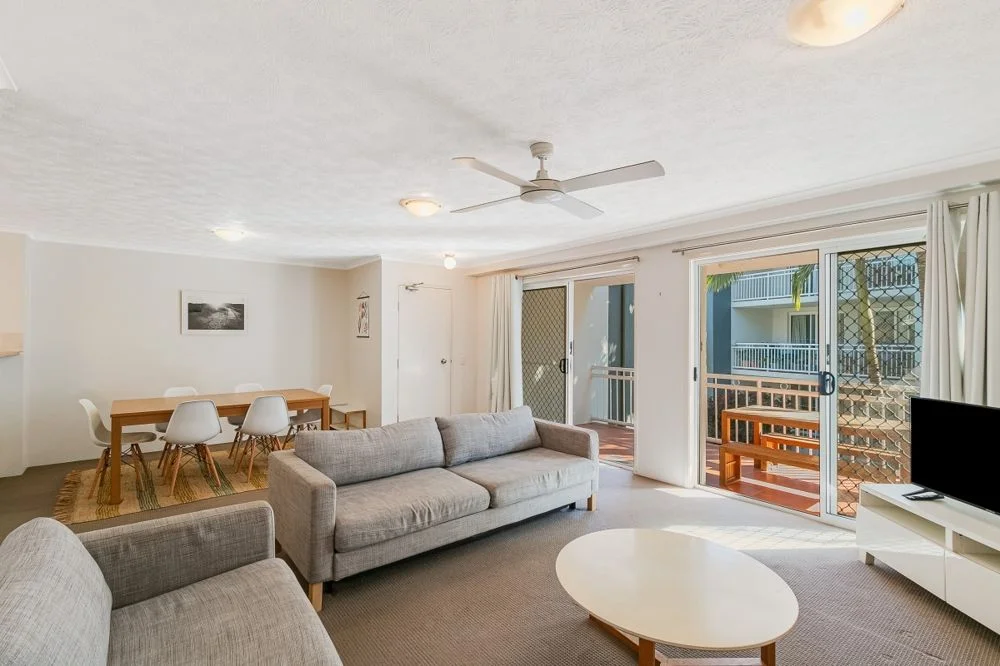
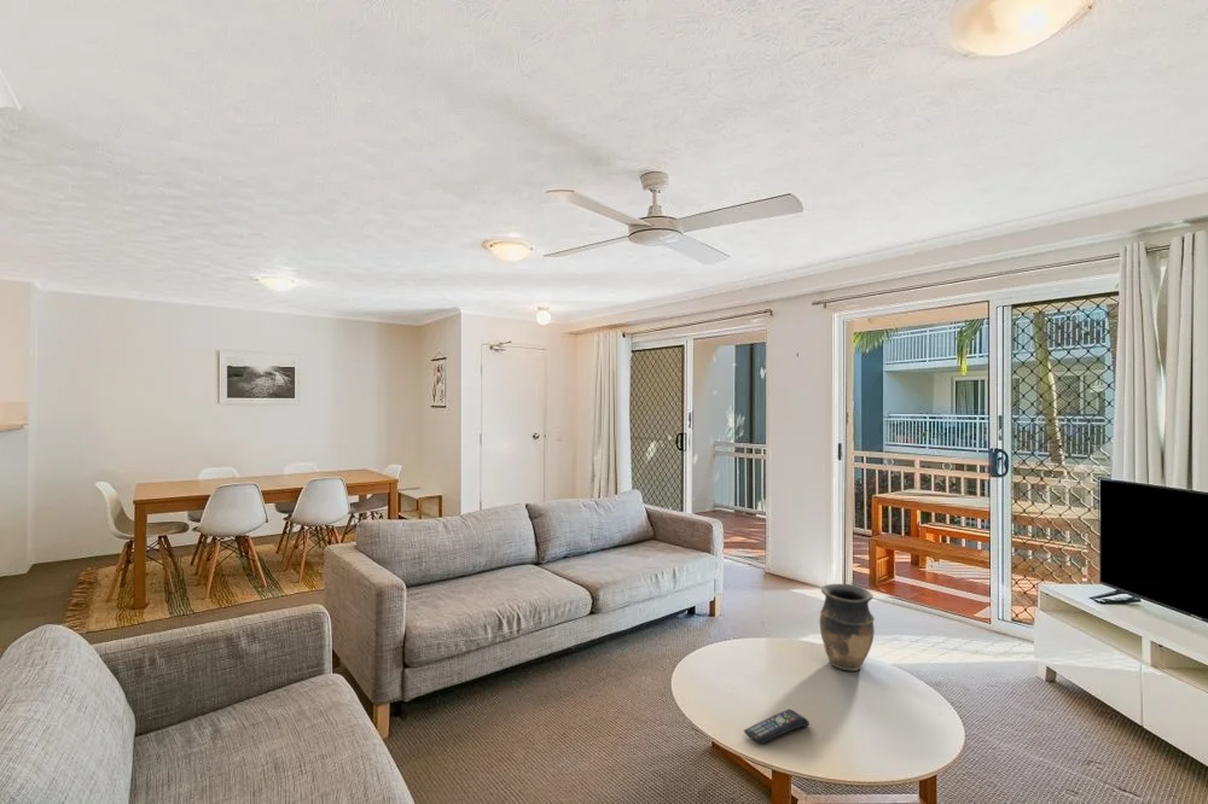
+ remote control (777, 726)
+ vase (846, 627)
